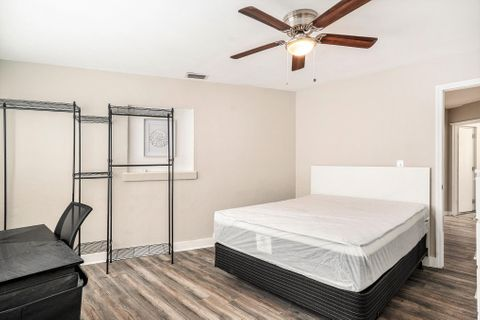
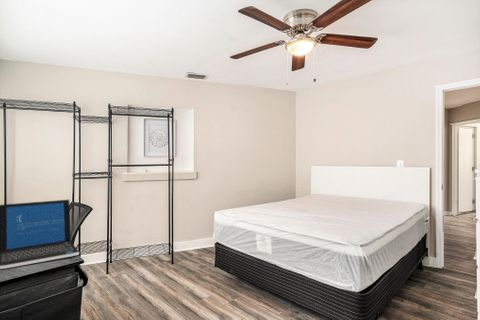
+ laptop (38, 229)
